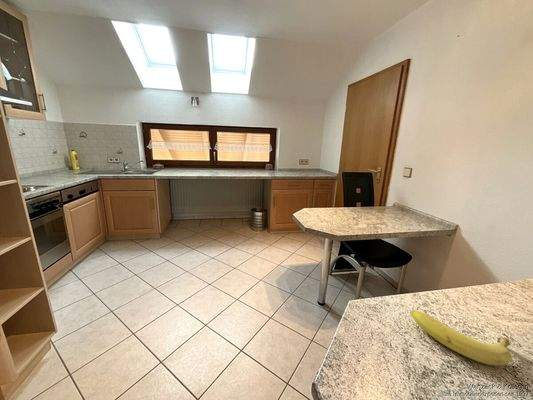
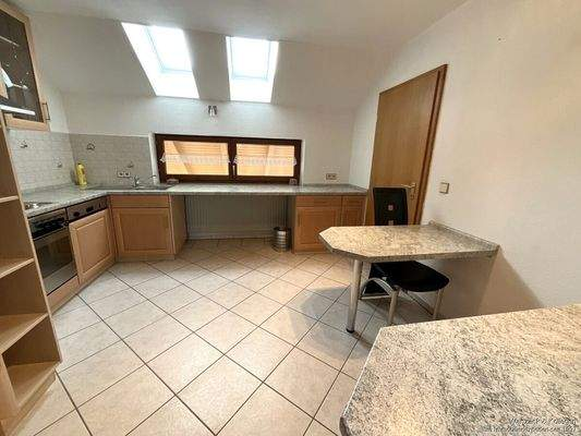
- fruit (464, 335)
